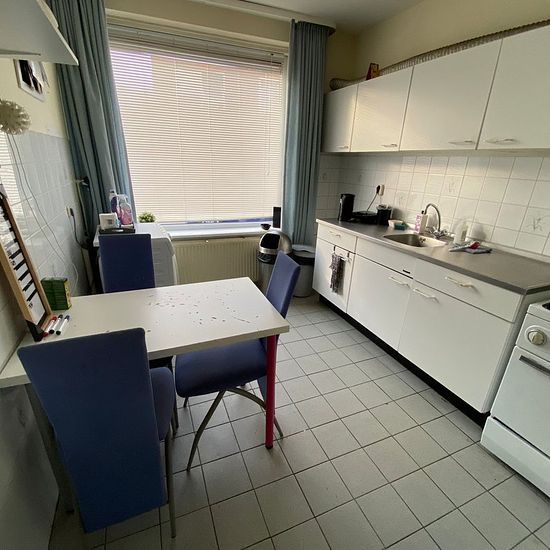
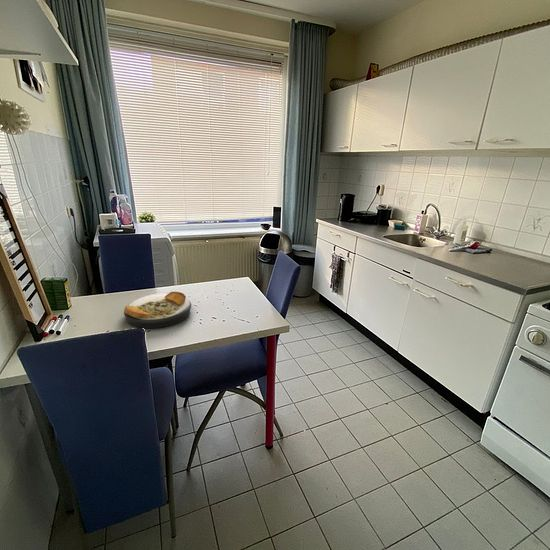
+ plate (158, 306)
